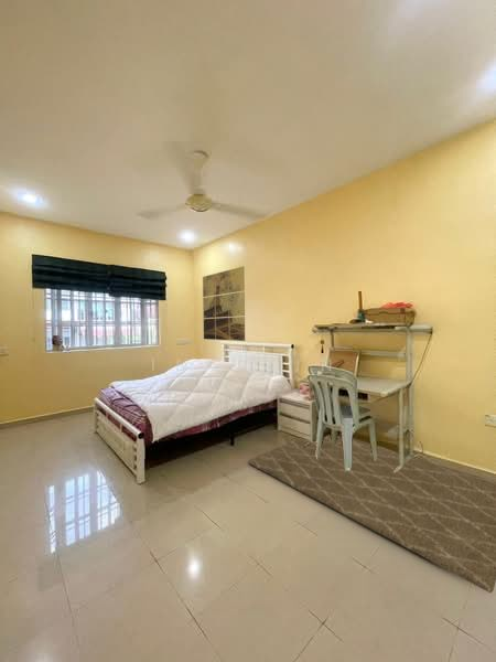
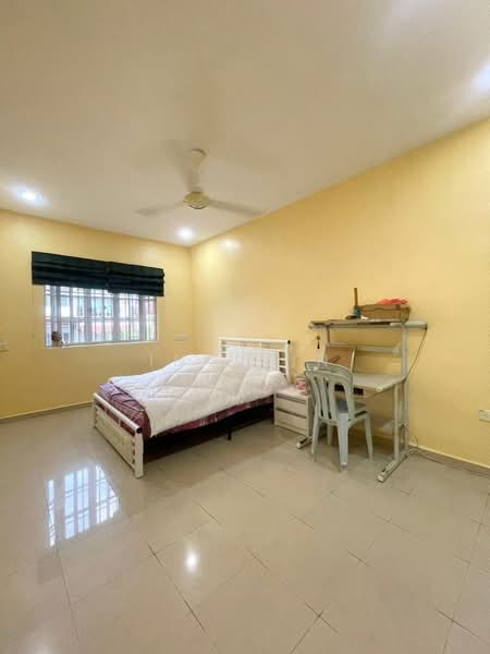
- wall art (222, 306)
- rug (368, 474)
